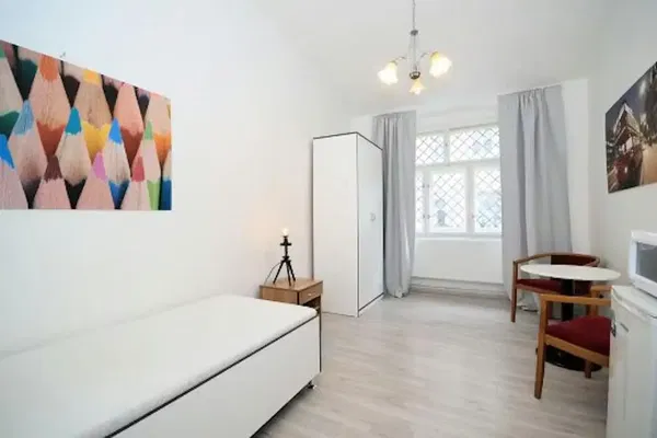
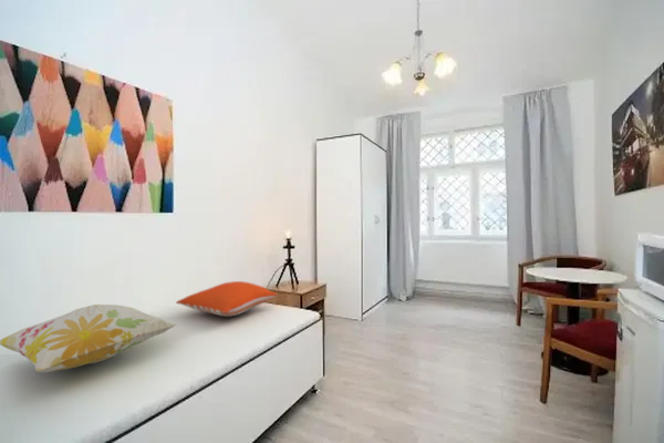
+ pillow (228, 298)
+ decorative pillow (92, 332)
